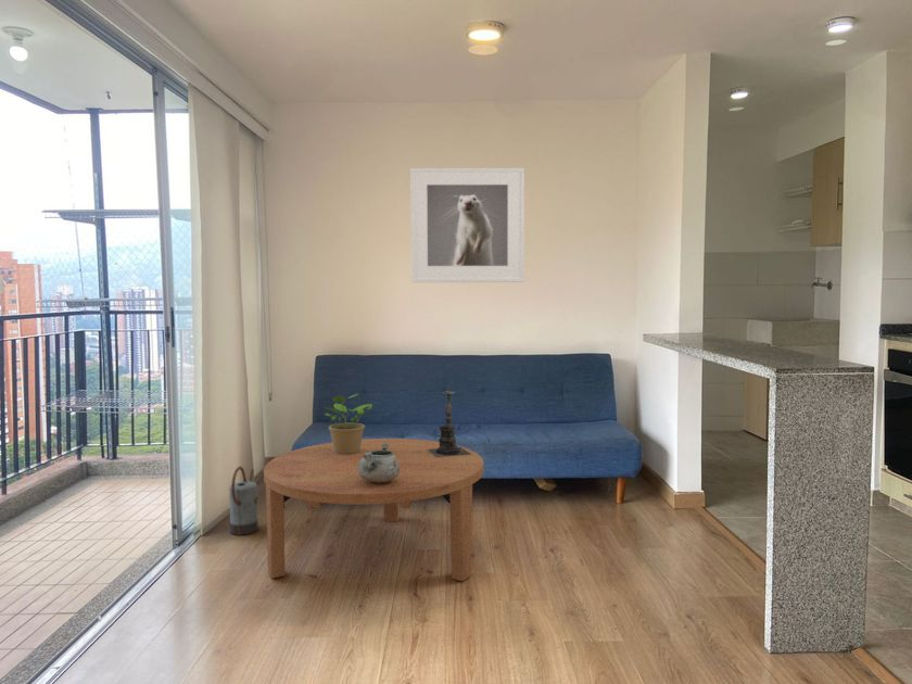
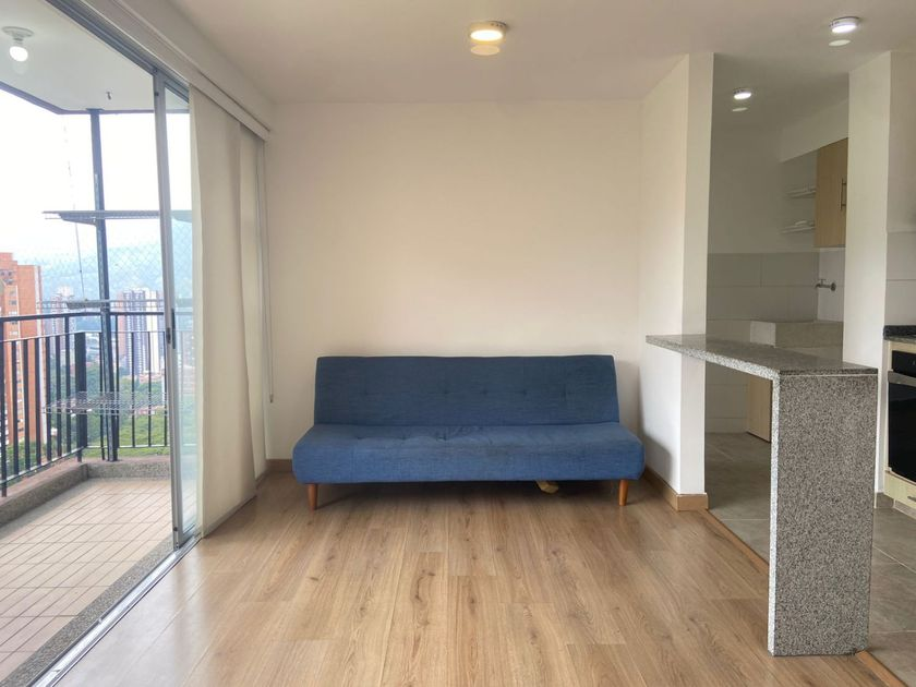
- candle holder (448, 416)
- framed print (467, 225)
- potted plant (345, 420)
- decorative bowl (379, 463)
- coffee table (376, 503)
- watering can (243, 496)
